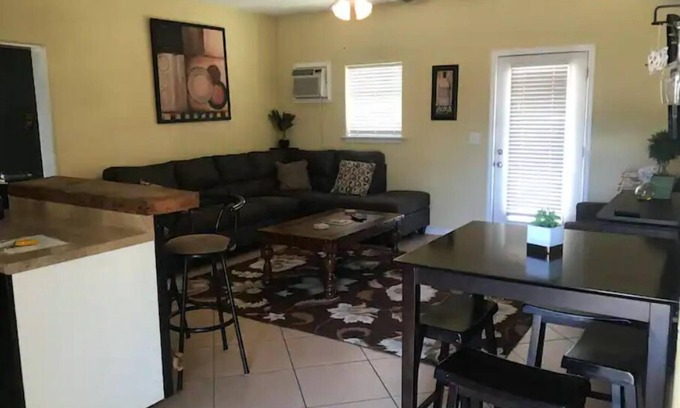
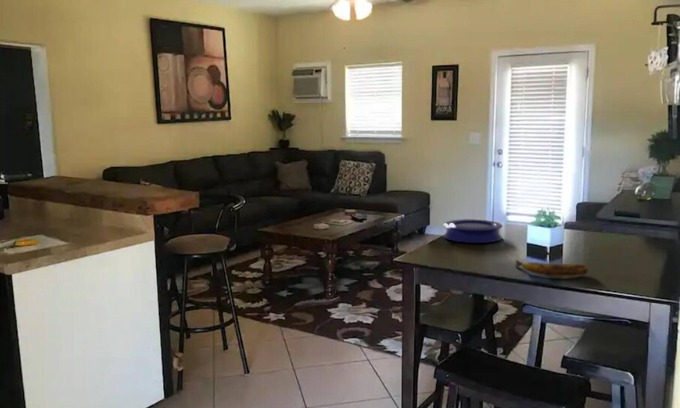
+ plate (472, 230)
+ banana (551, 267)
